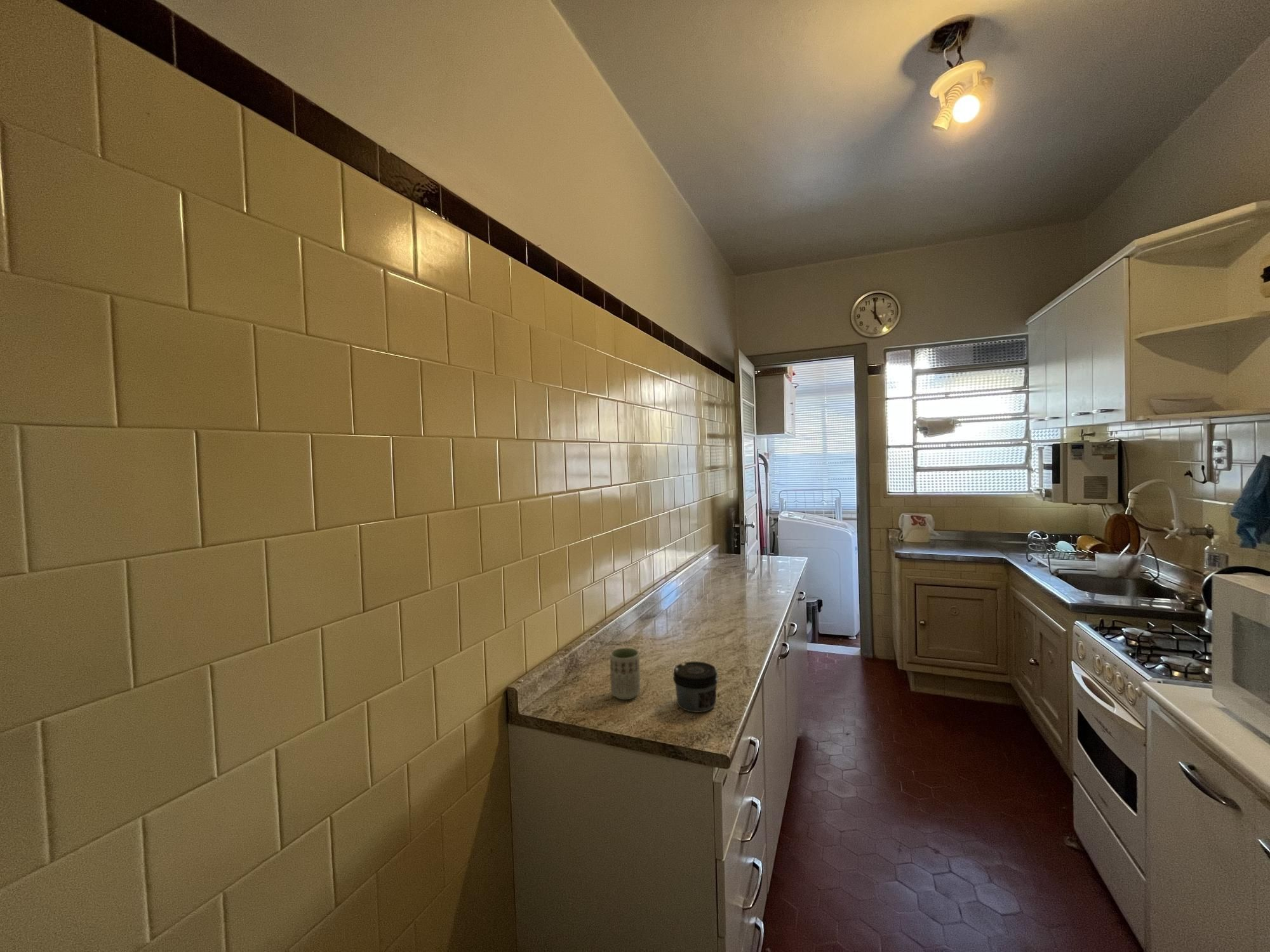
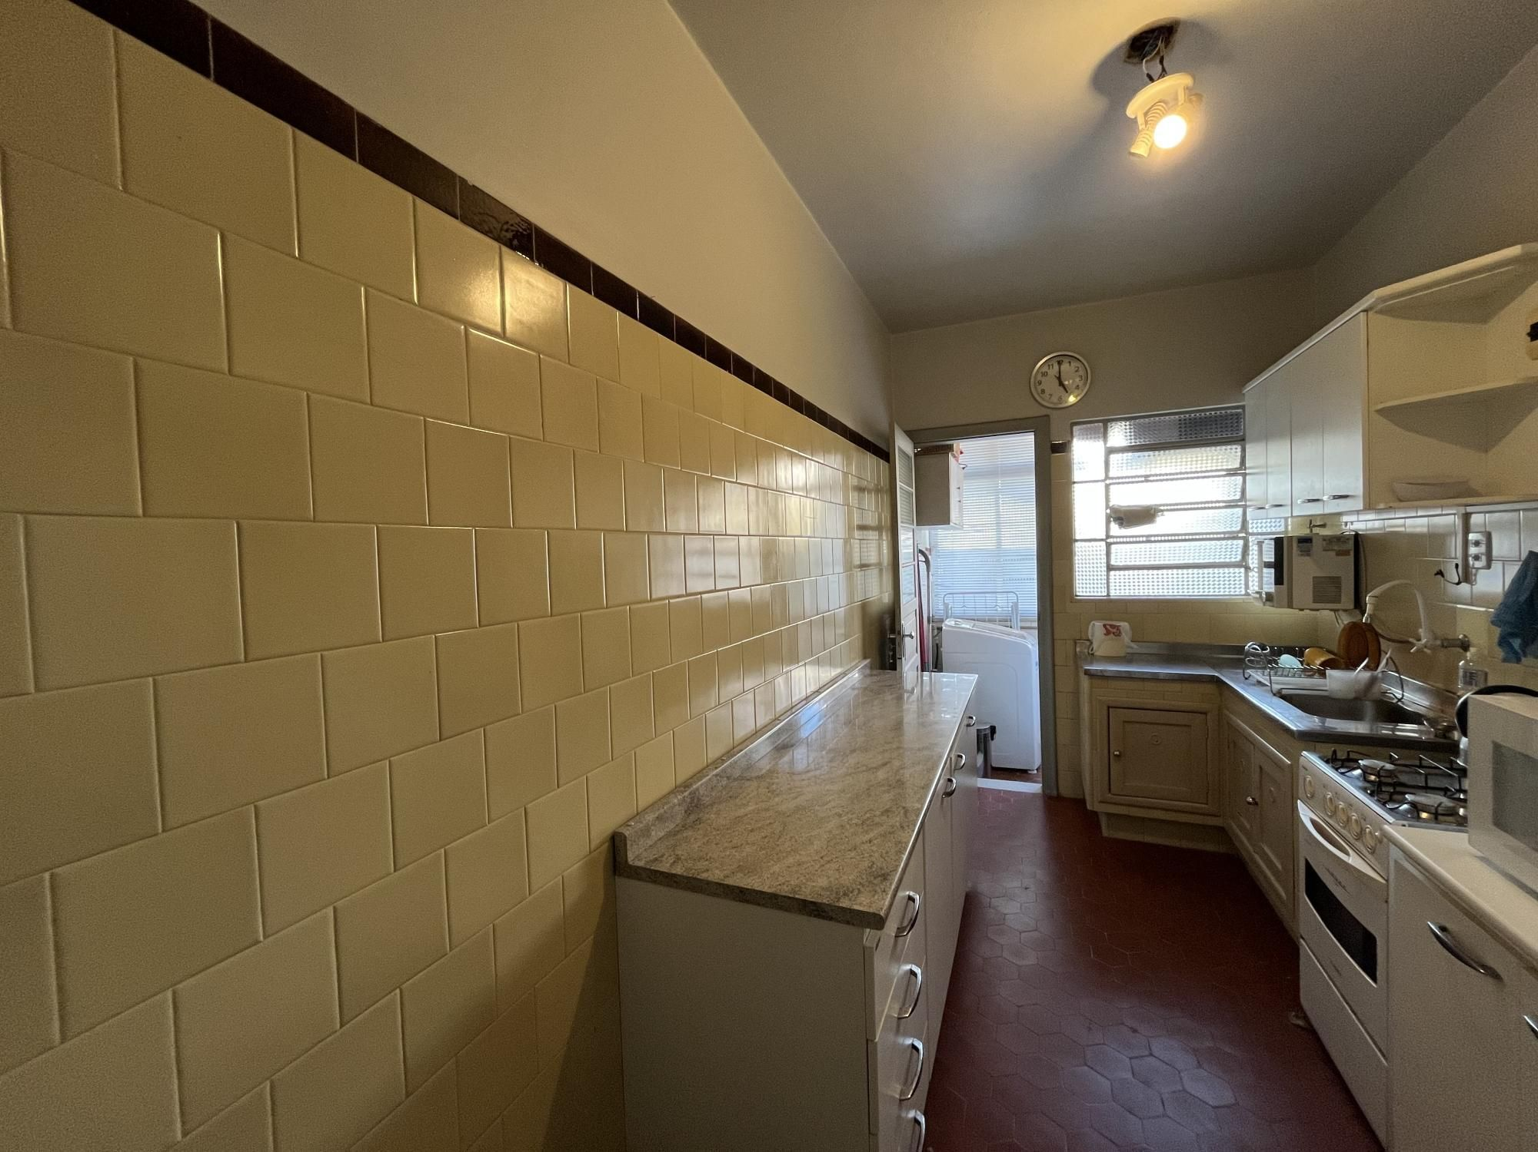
- cup (625, 673)
- jar (695, 687)
